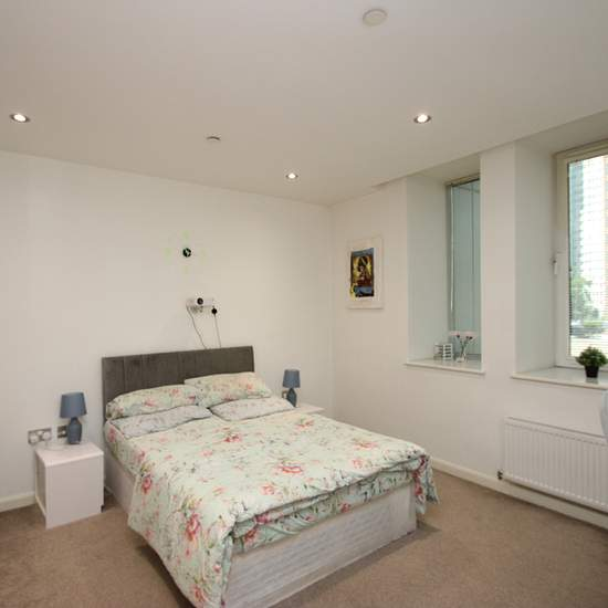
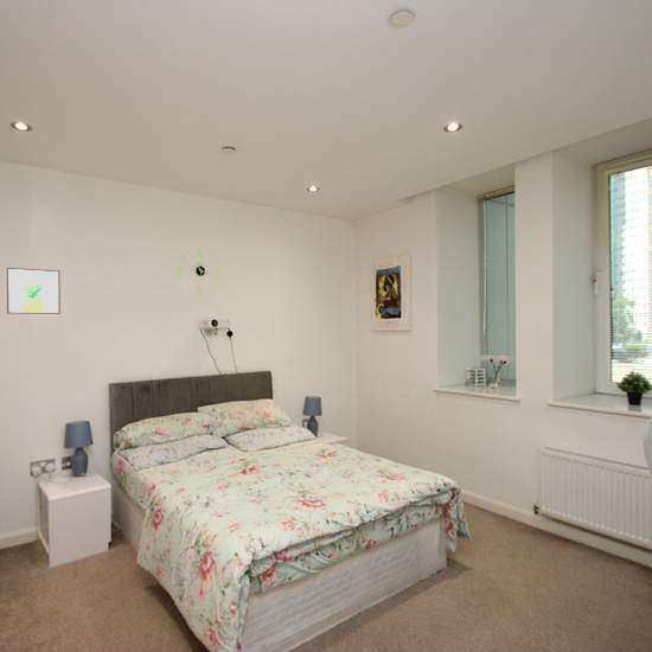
+ wall art (33, 290)
